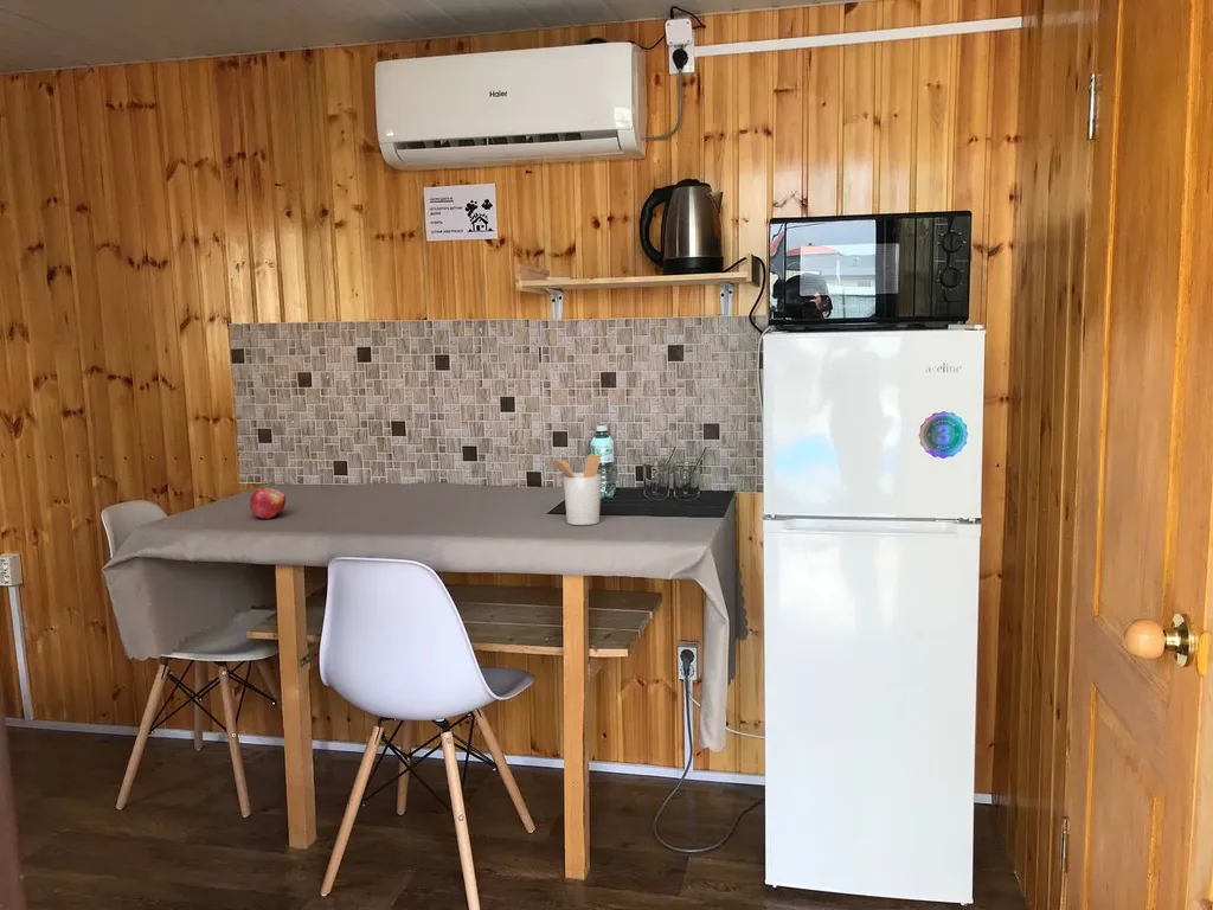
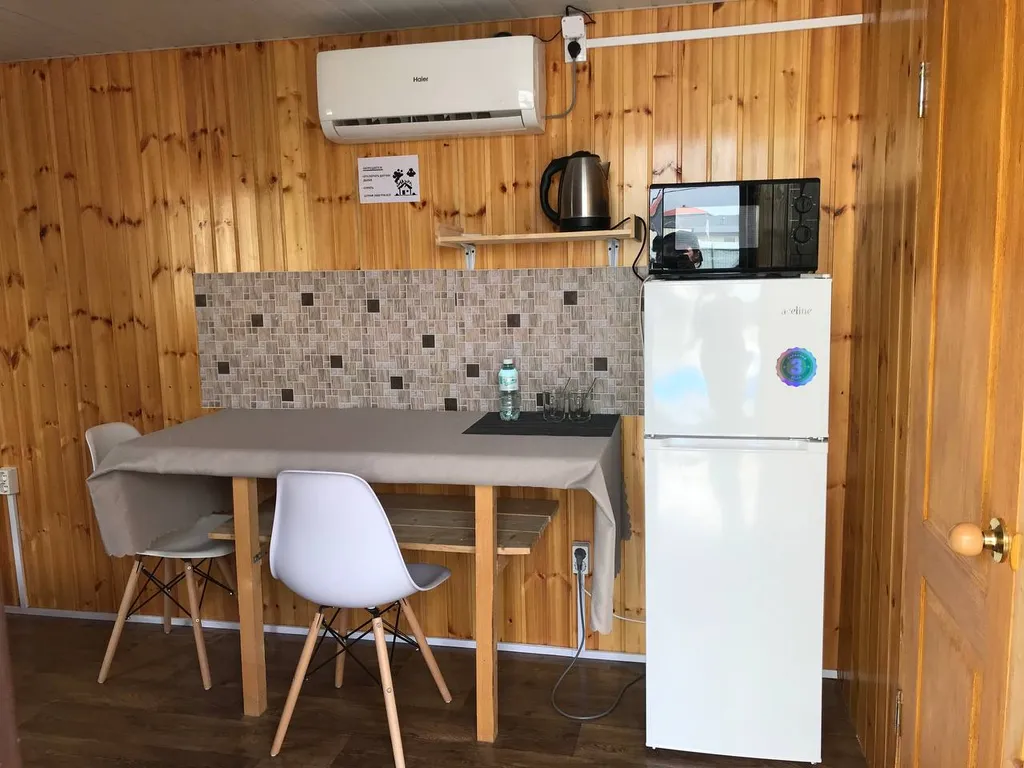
- utensil holder (573, 488)
- fruit (268, 501)
